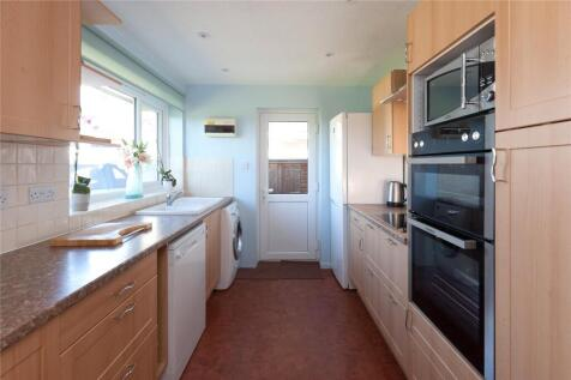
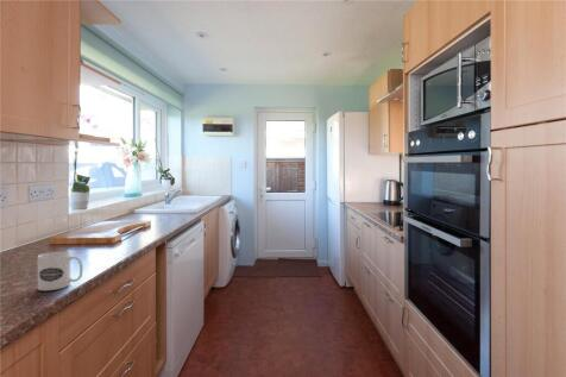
+ mug (61, 269)
